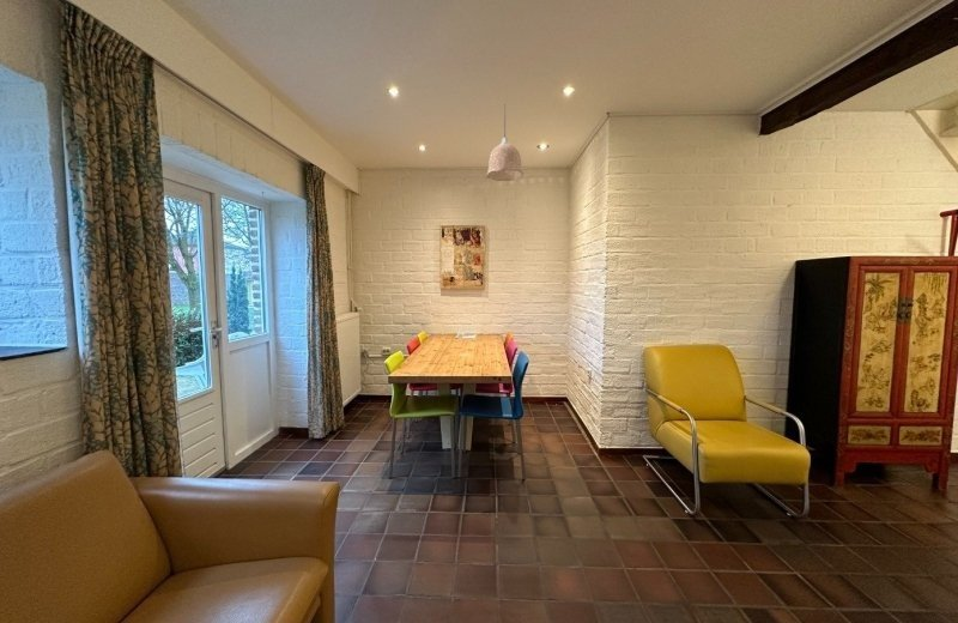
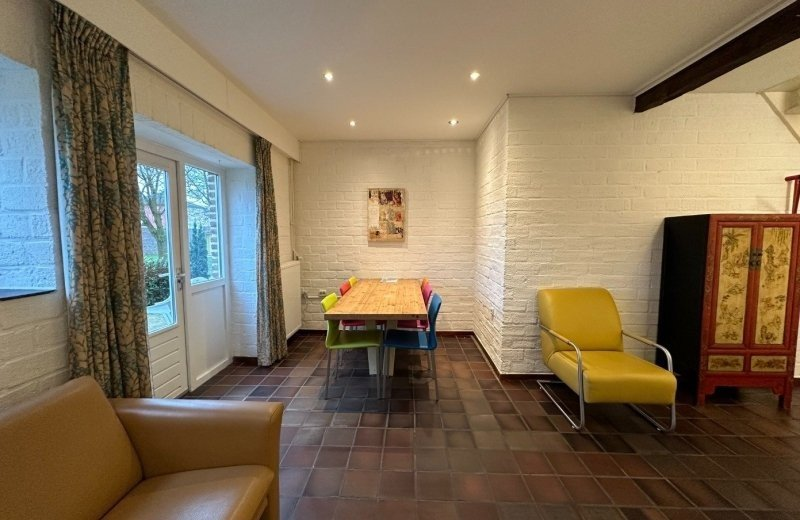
- pendant lamp (504, 140)
